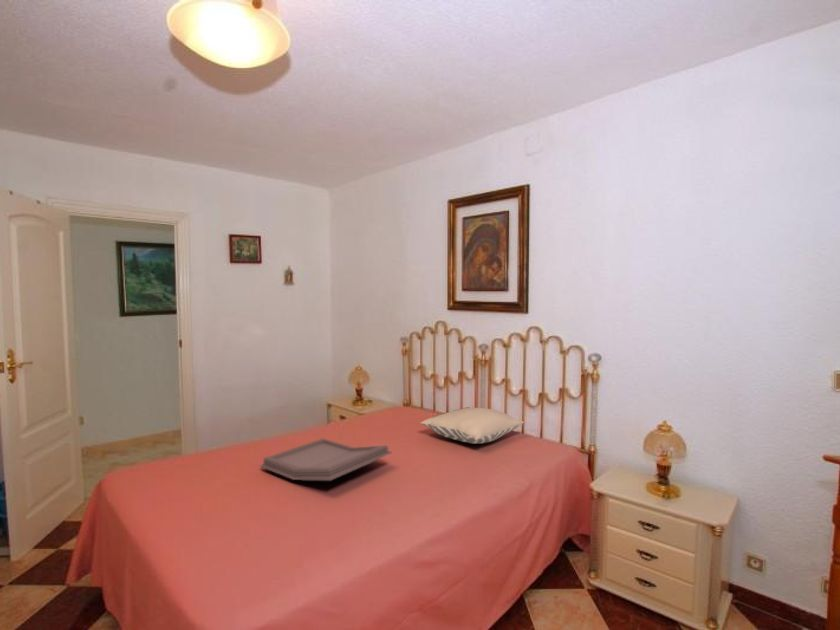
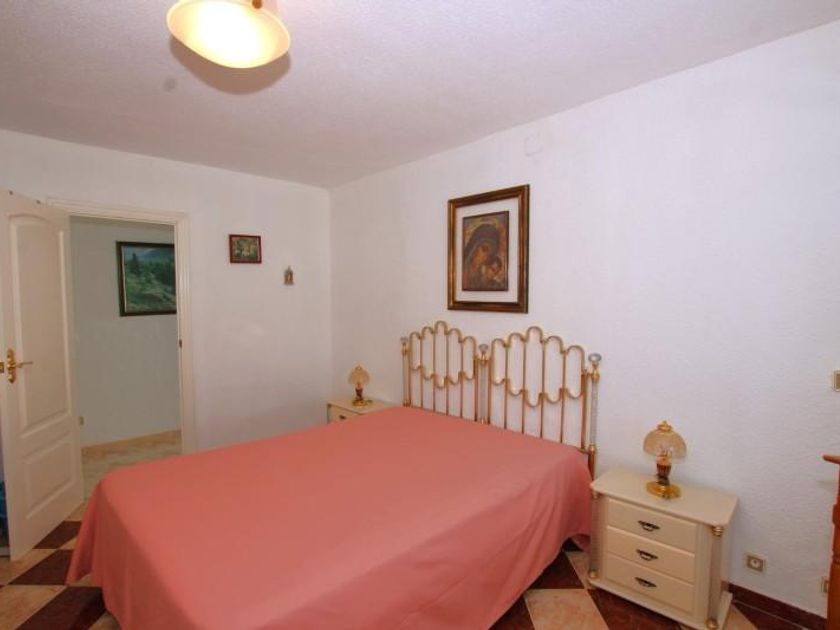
- pillow (471, 423)
- serving tray (326, 458)
